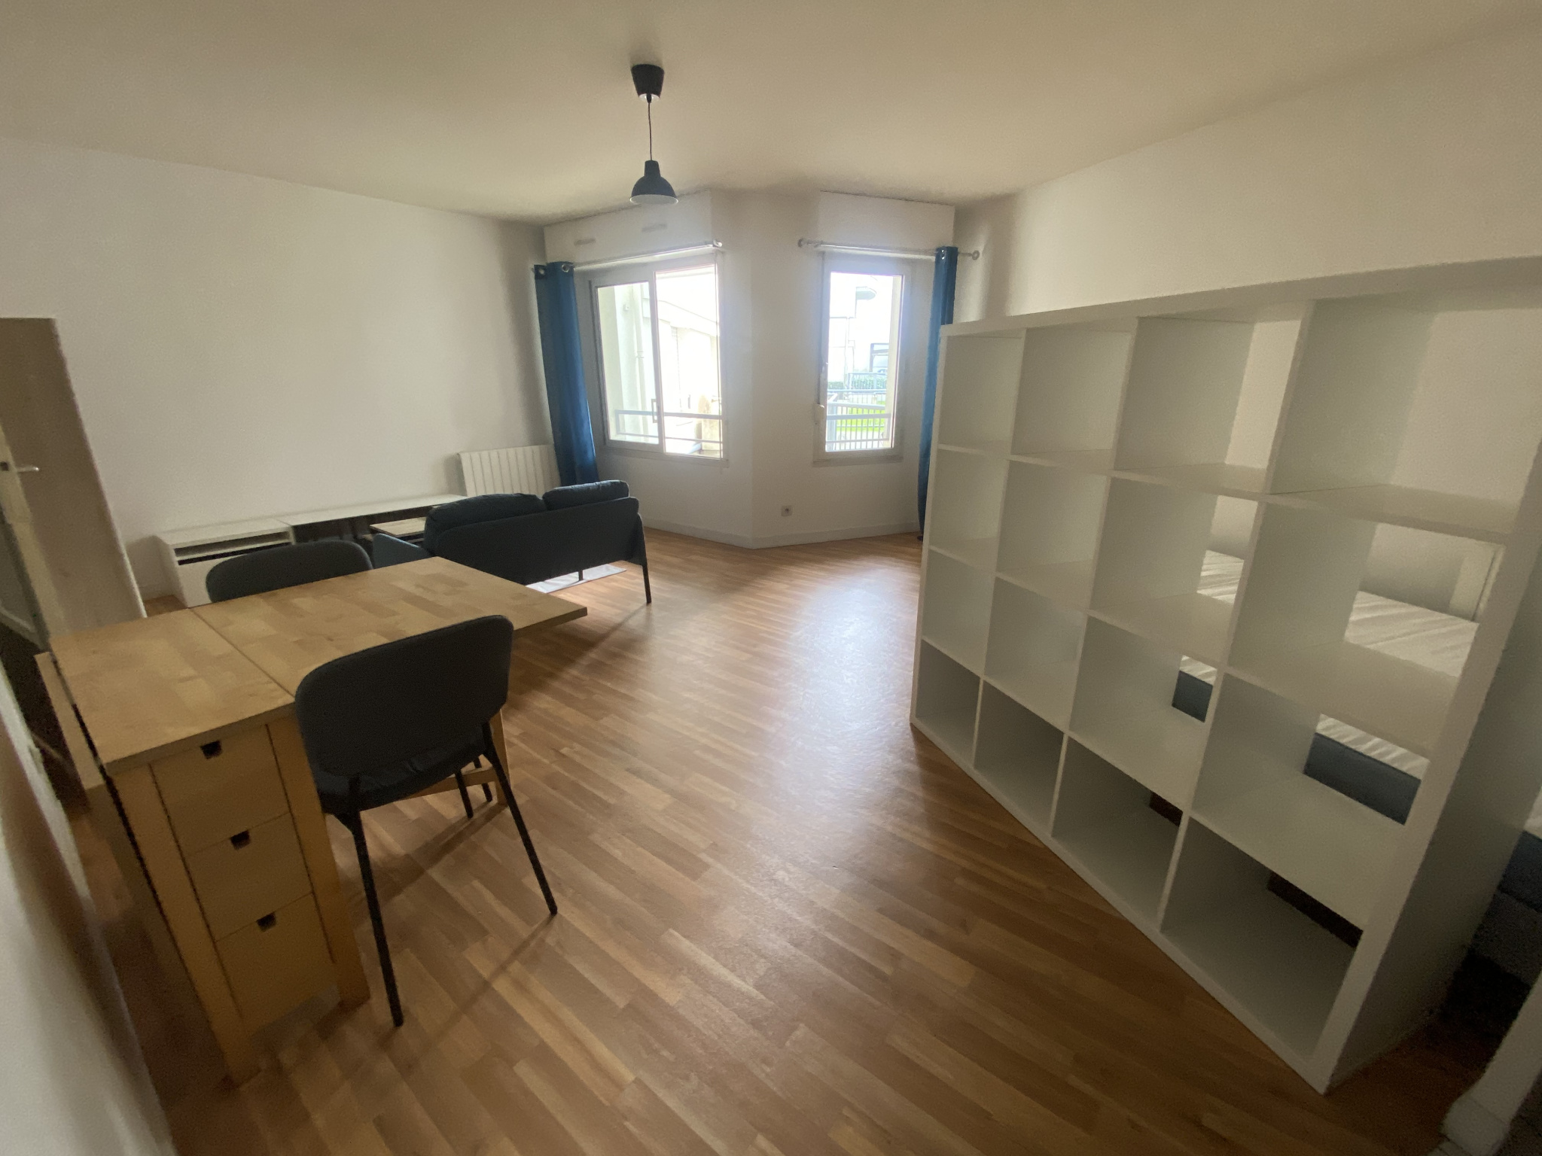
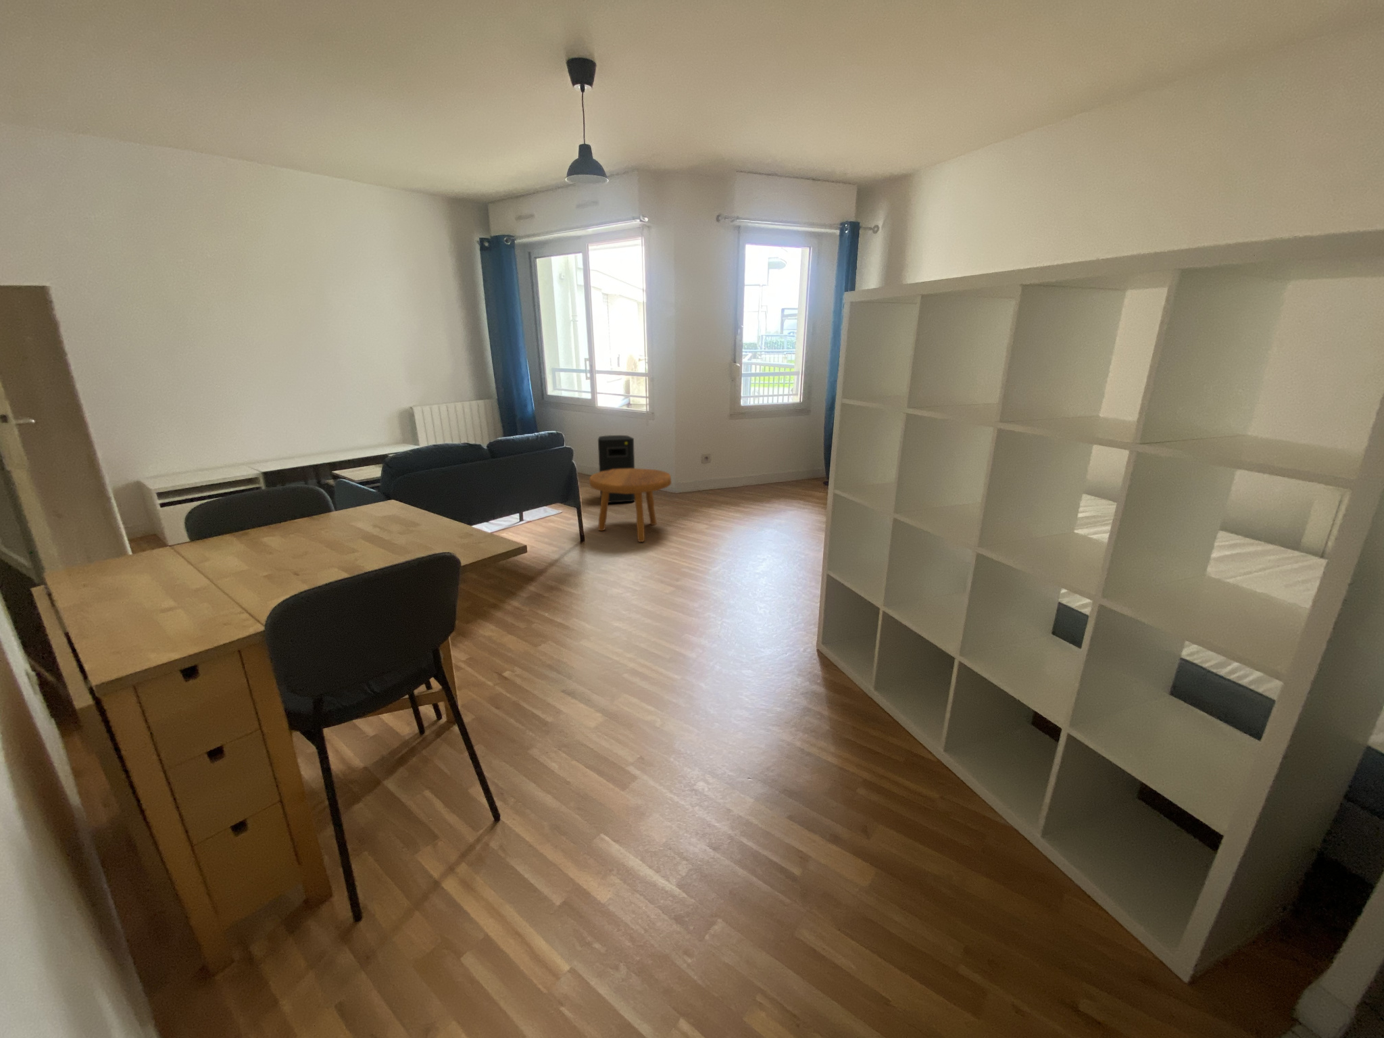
+ speaker (616, 469)
+ footstool (635, 504)
